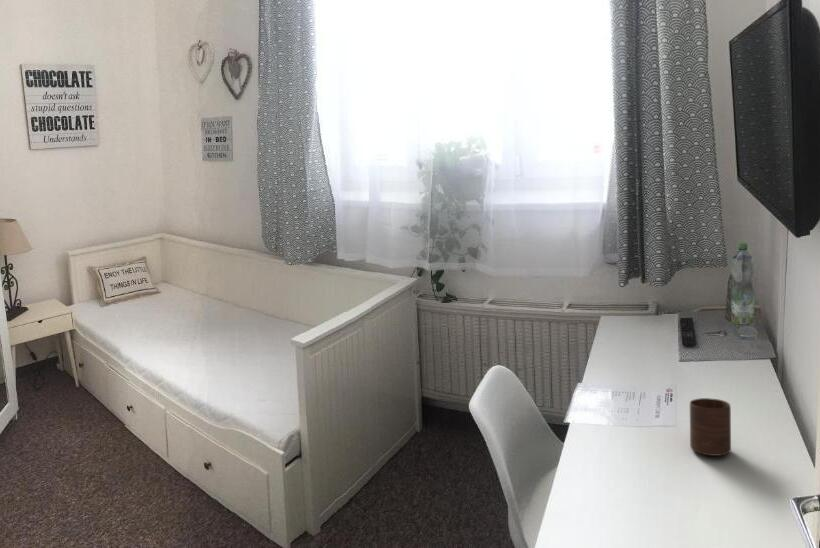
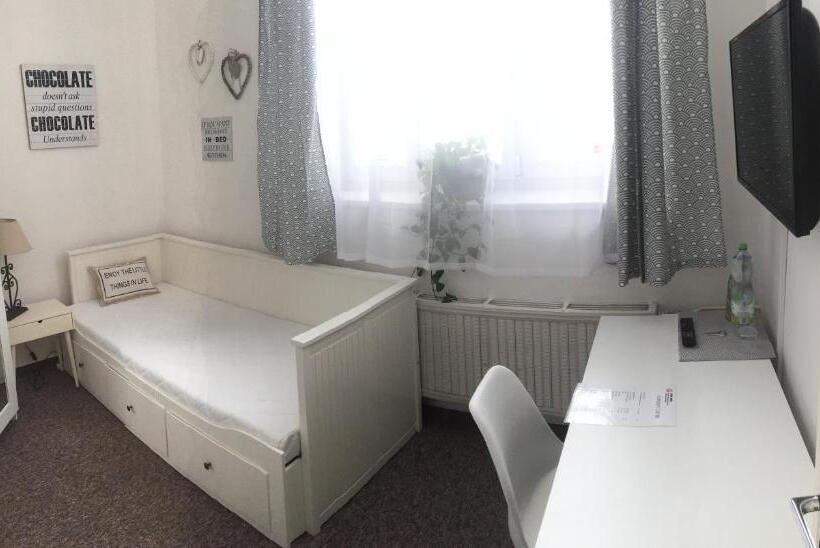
- cup (706, 425)
